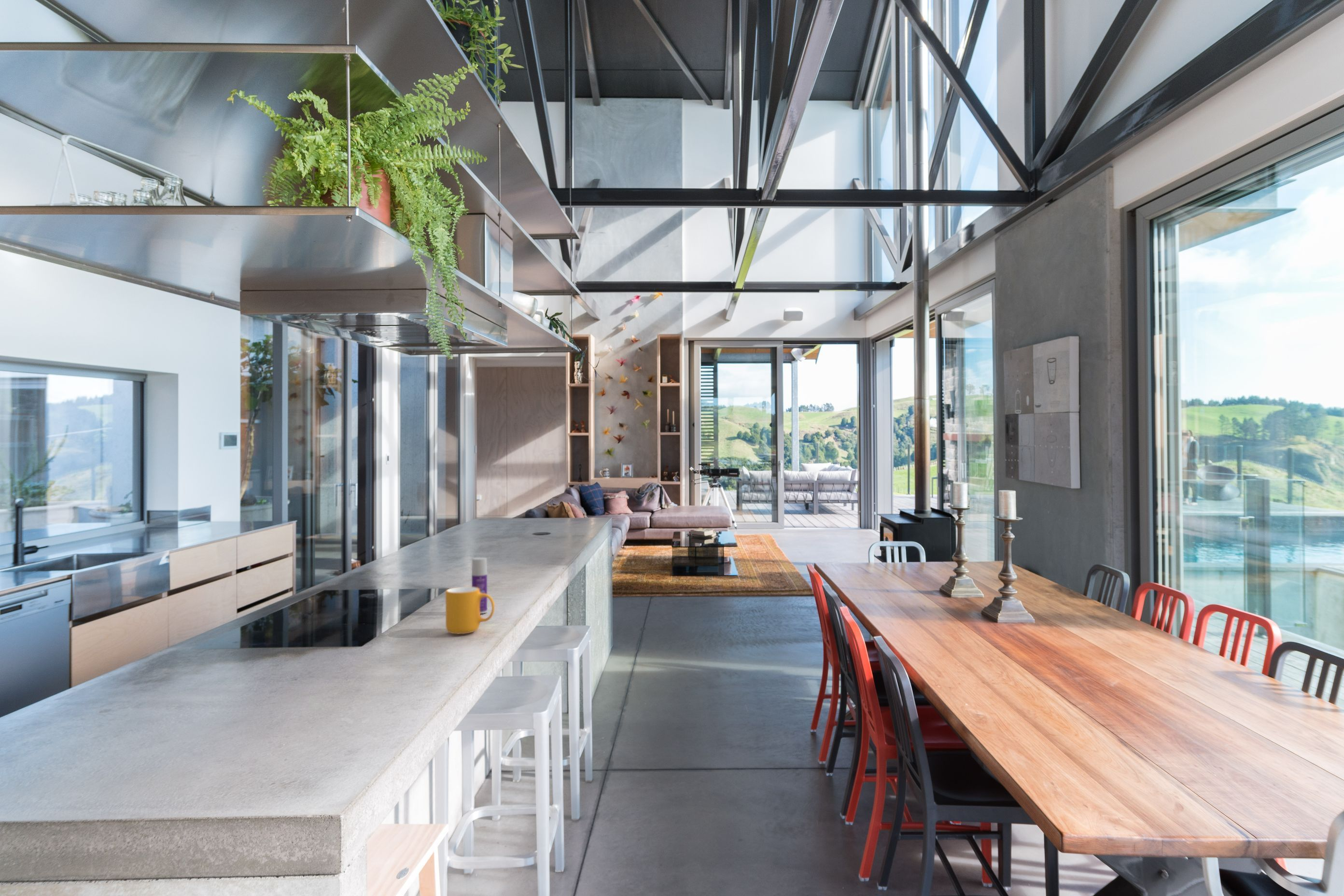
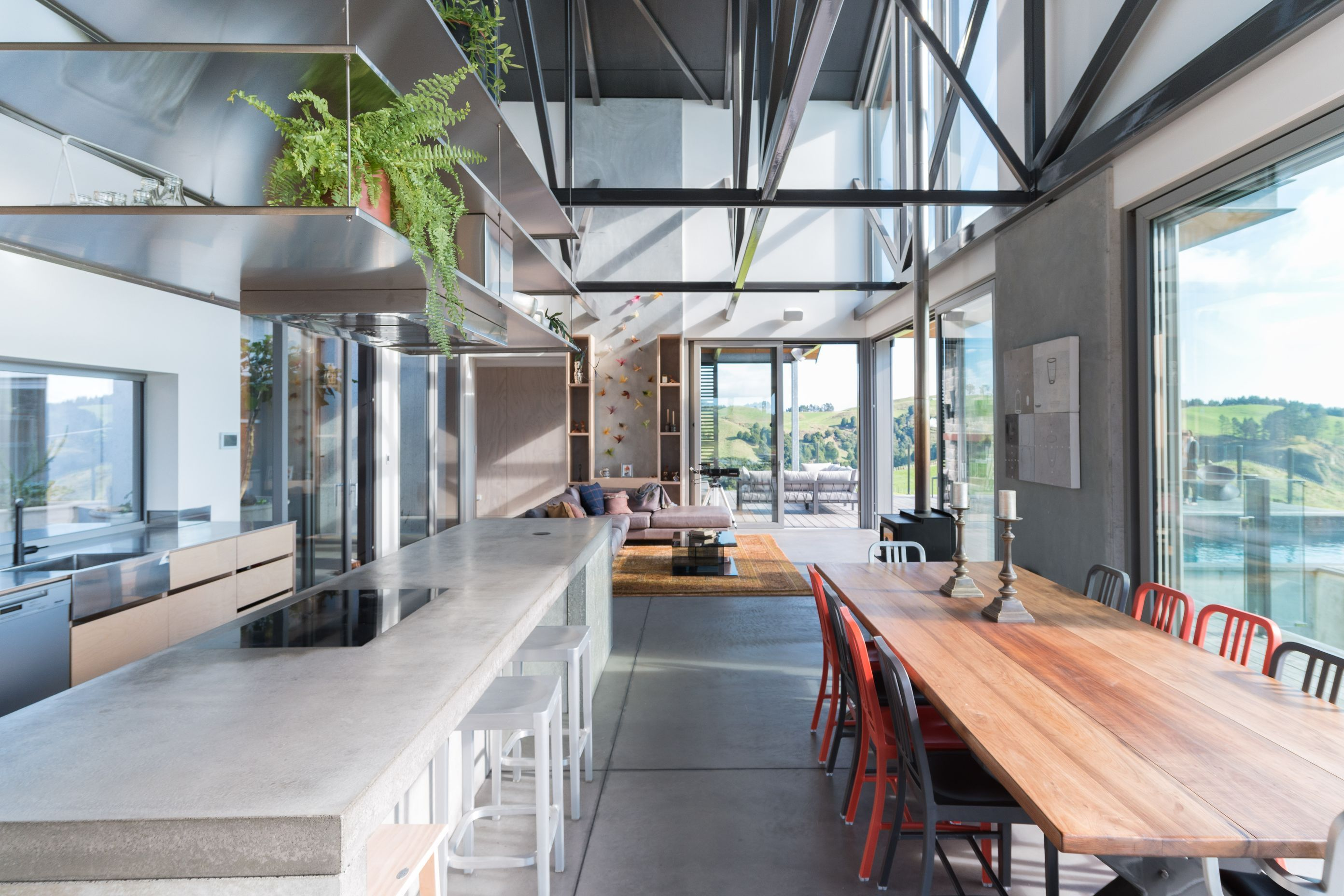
- mug (470, 610)
- bottle (479, 585)
